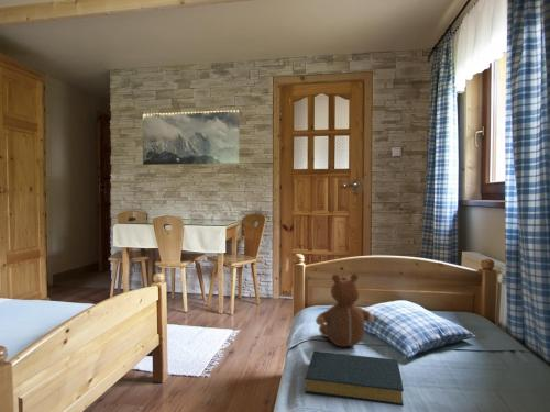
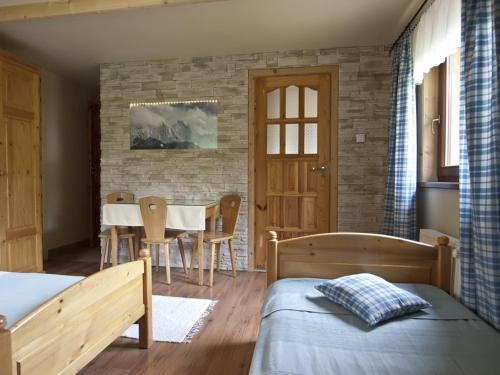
- teddy bear (341, 305)
- hardback book (353, 375)
